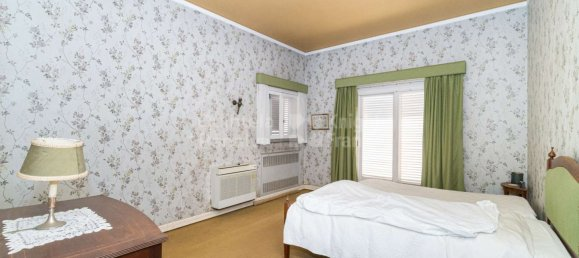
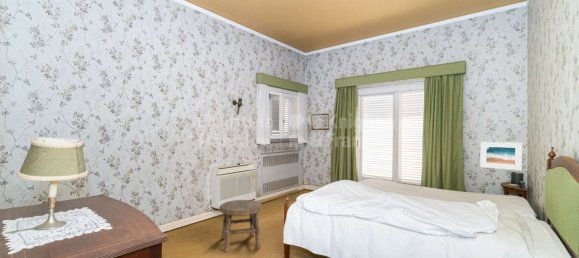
+ stool (240, 222)
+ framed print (500, 155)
